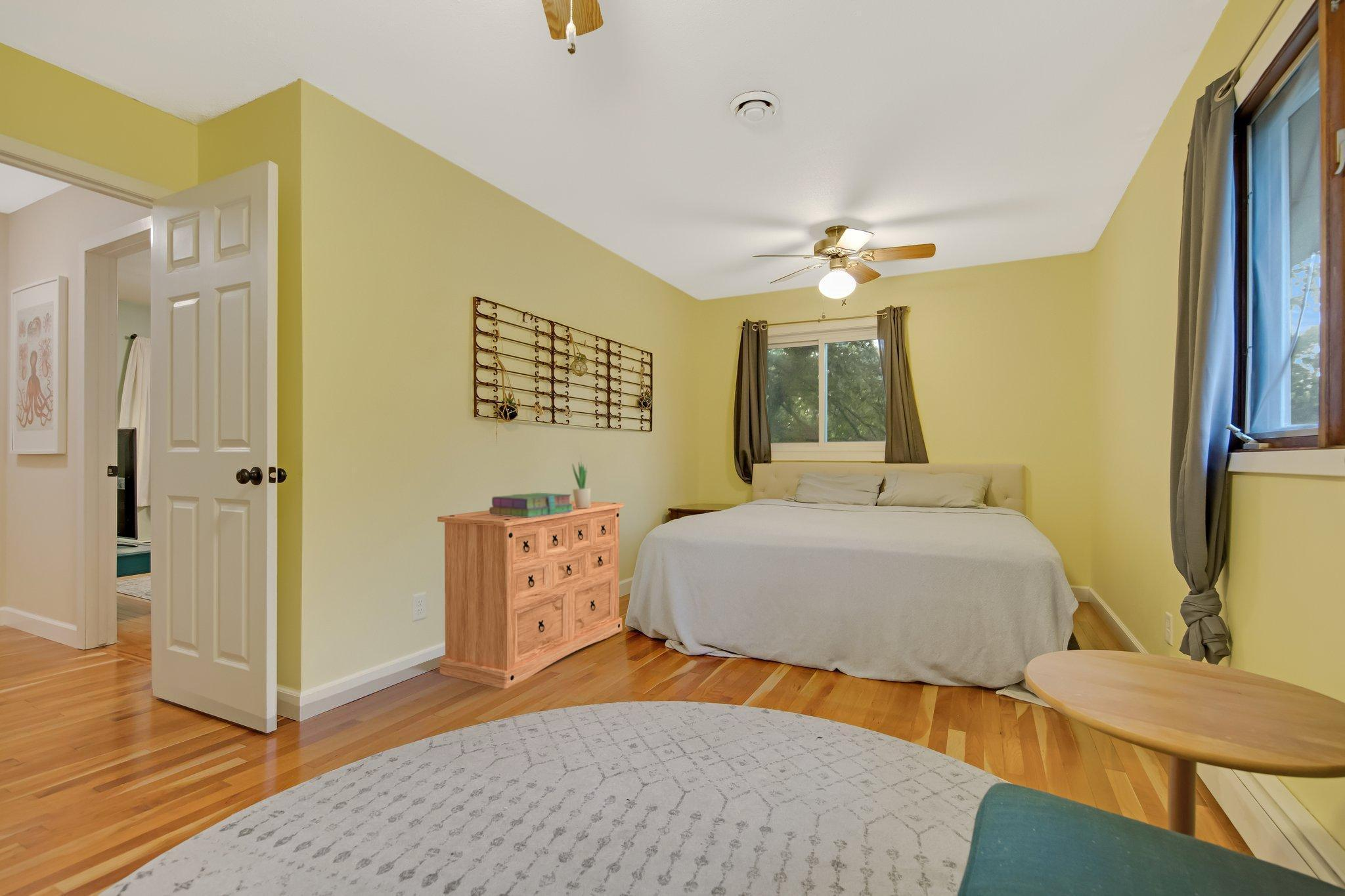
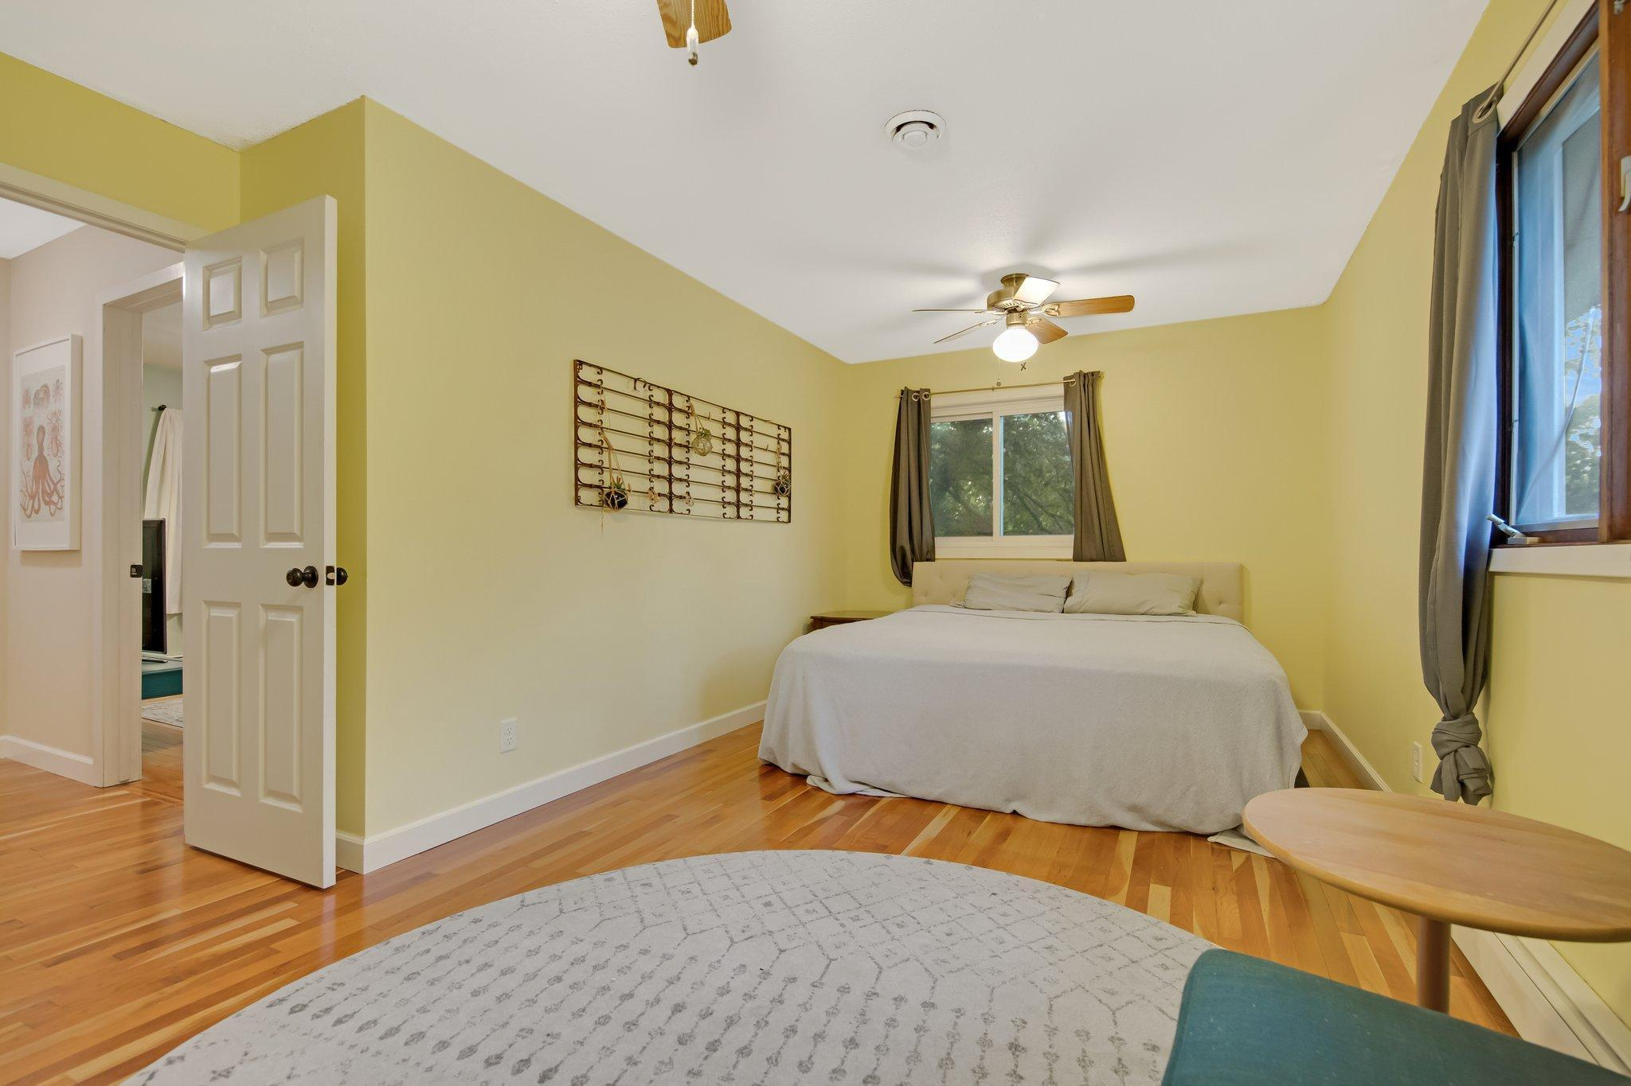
- potted plant (582, 481)
- dresser (540, 579)
- stack of books (532, 503)
